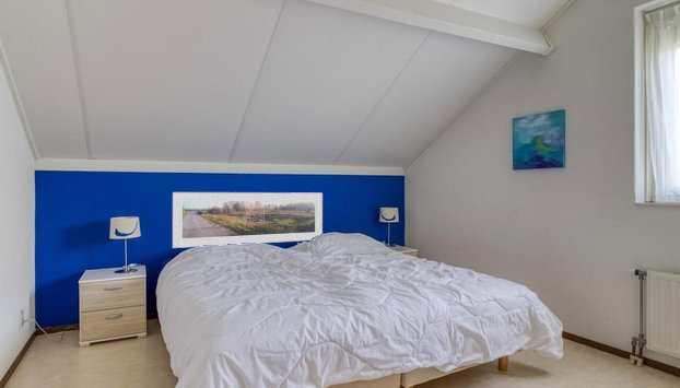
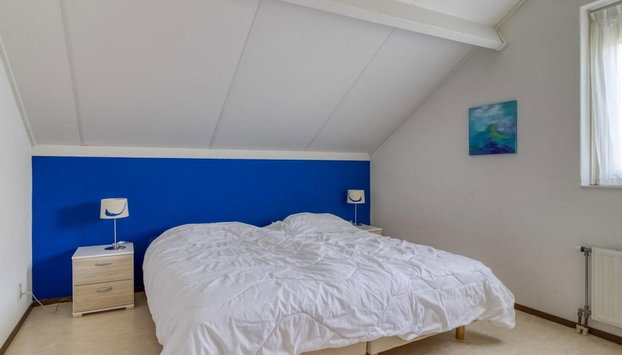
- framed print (254, 217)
